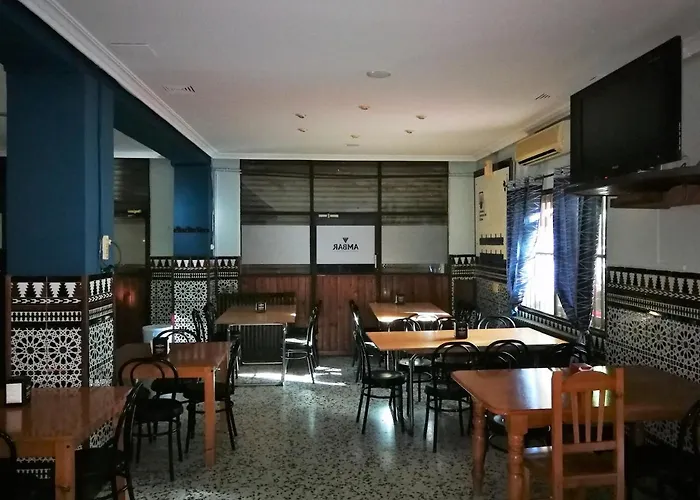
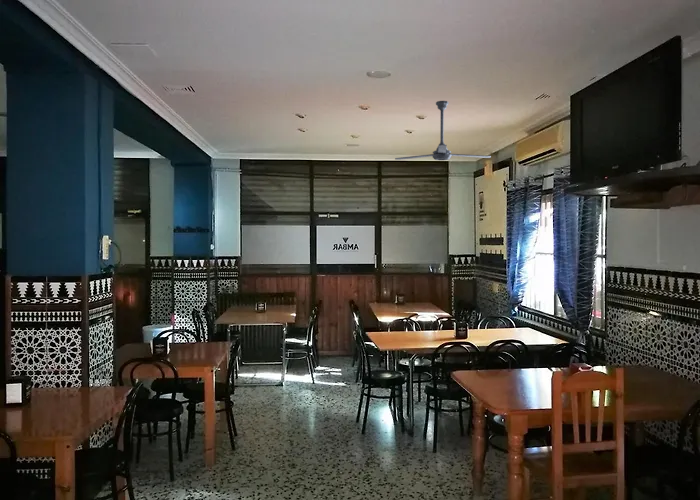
+ ceiling fan (442, 128)
